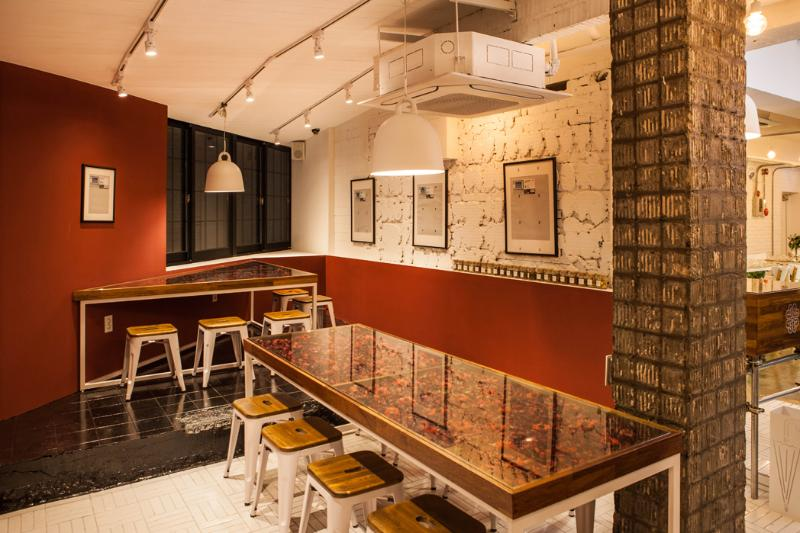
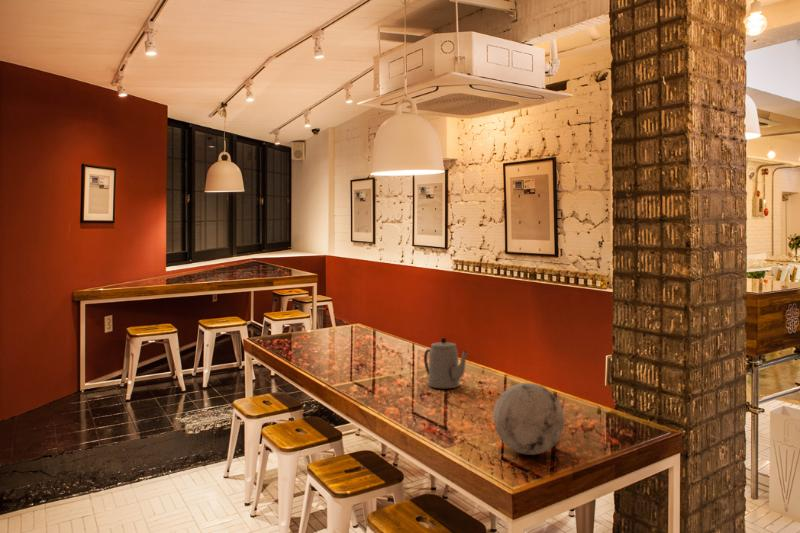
+ teapot (445, 361)
+ decorative orb (528, 418)
